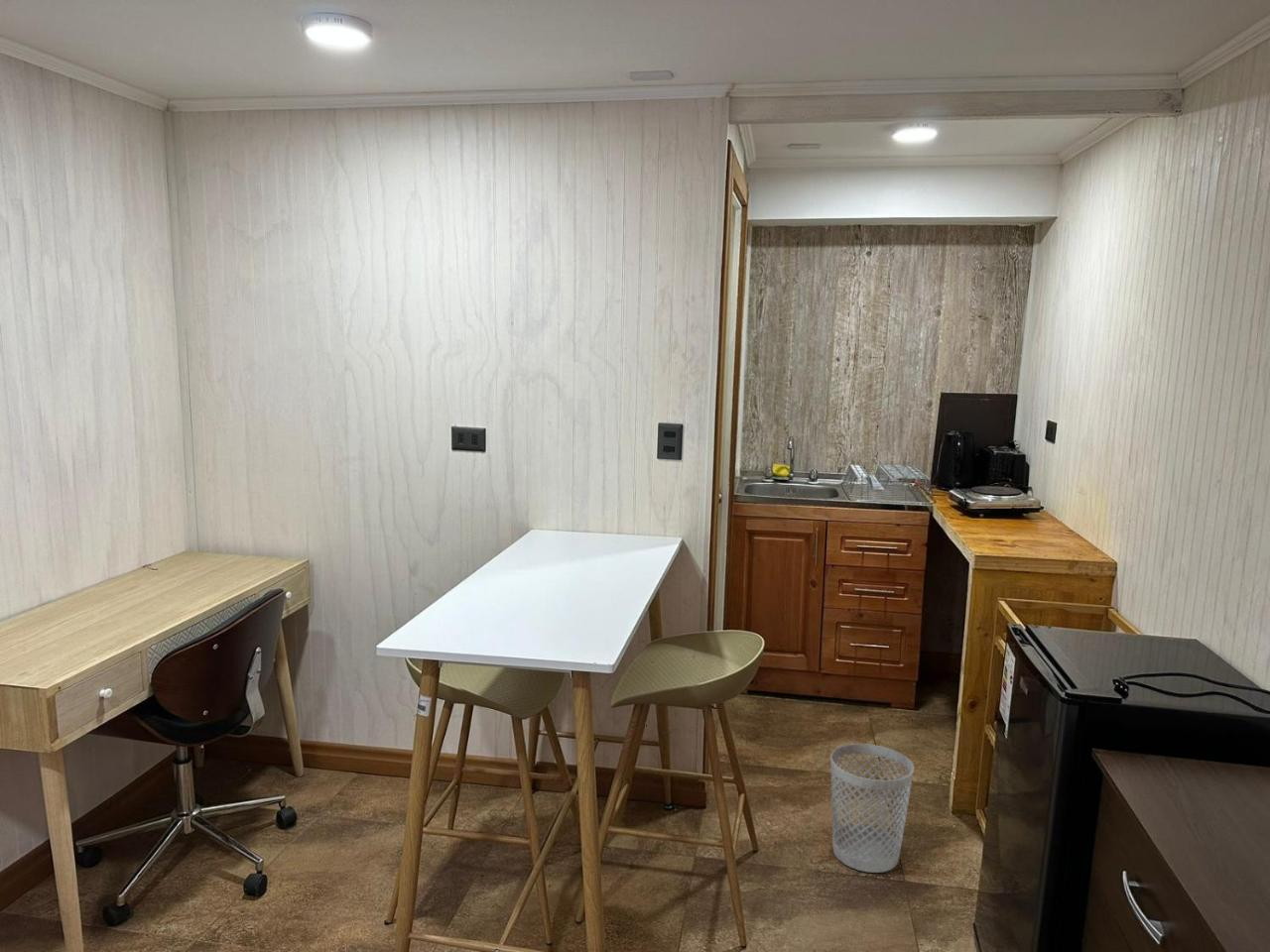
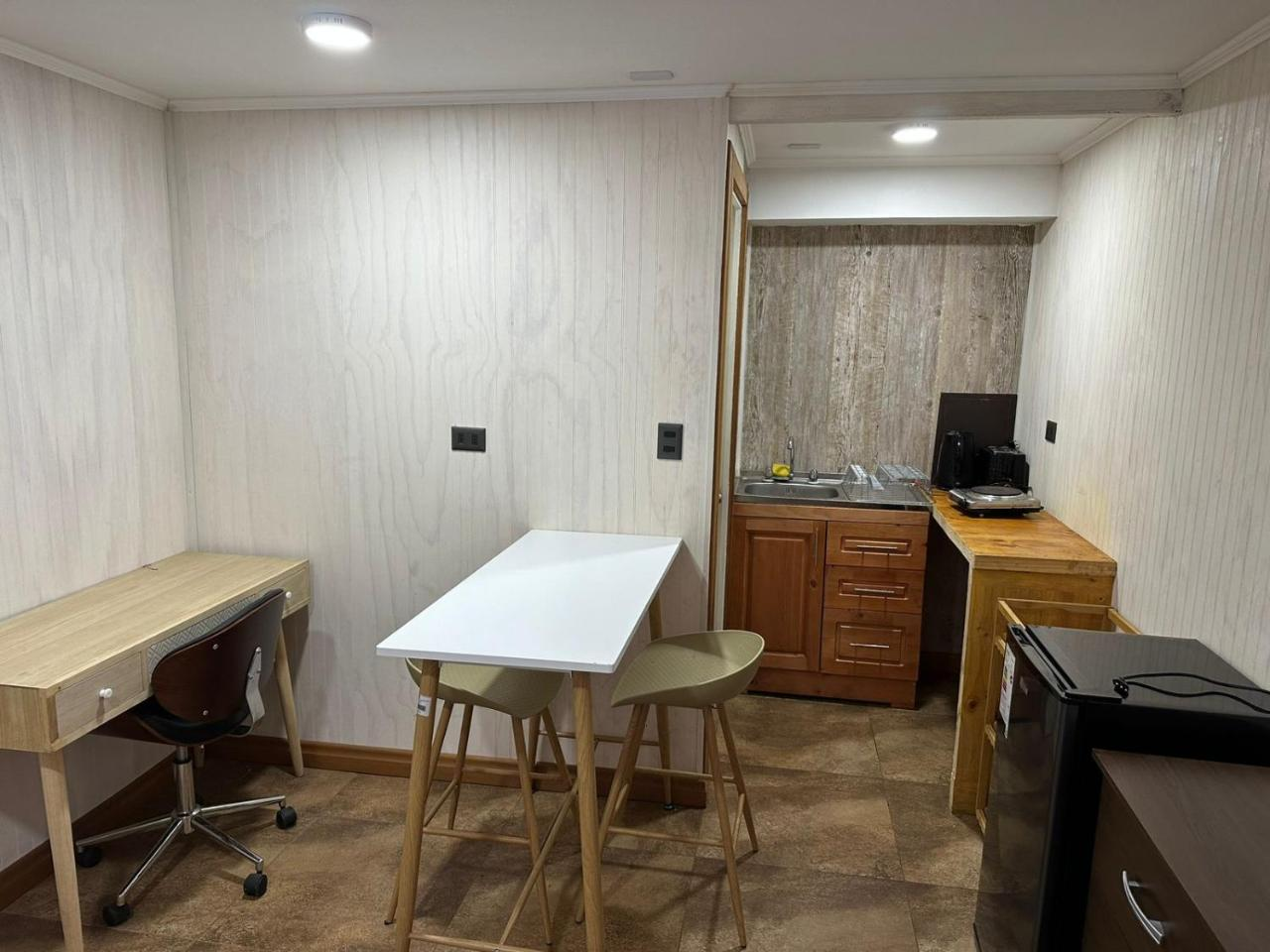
- wastebasket (868, 808)
